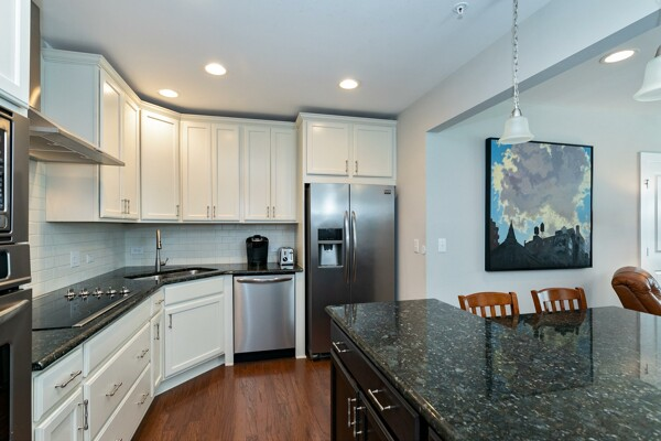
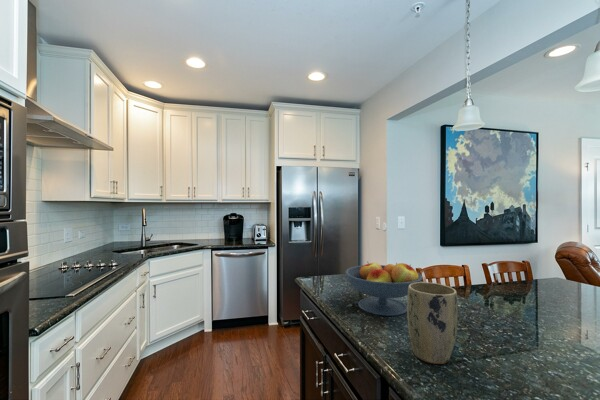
+ fruit bowl (382, 283)
+ plant pot (431, 321)
